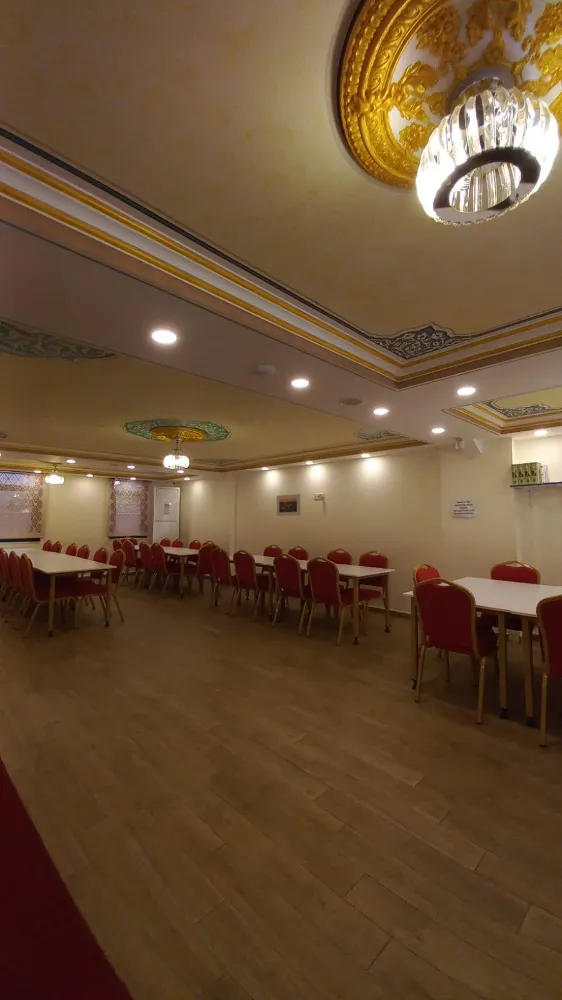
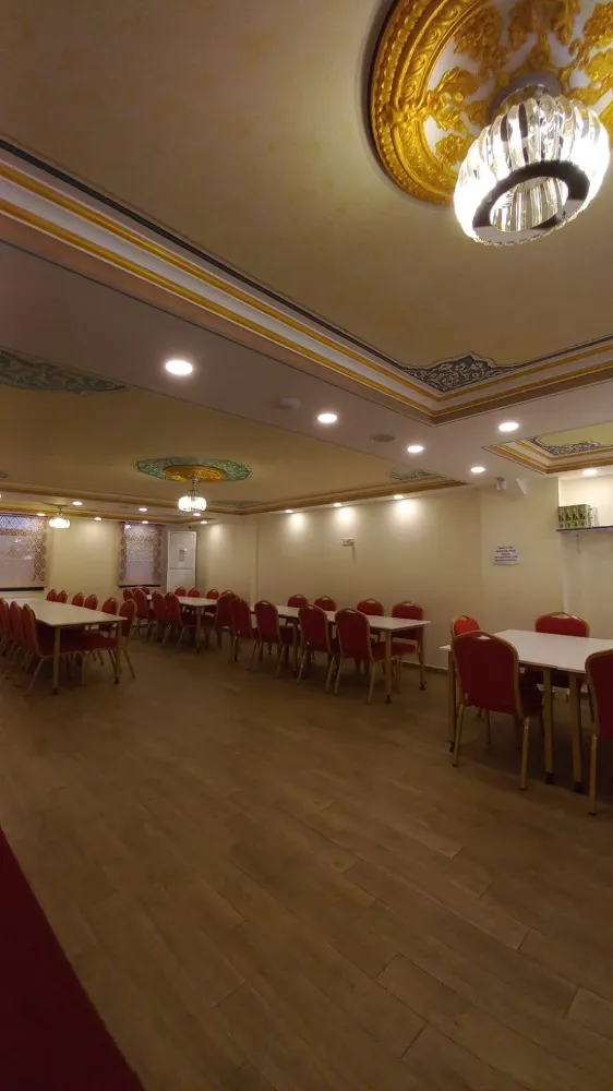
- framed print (288, 505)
